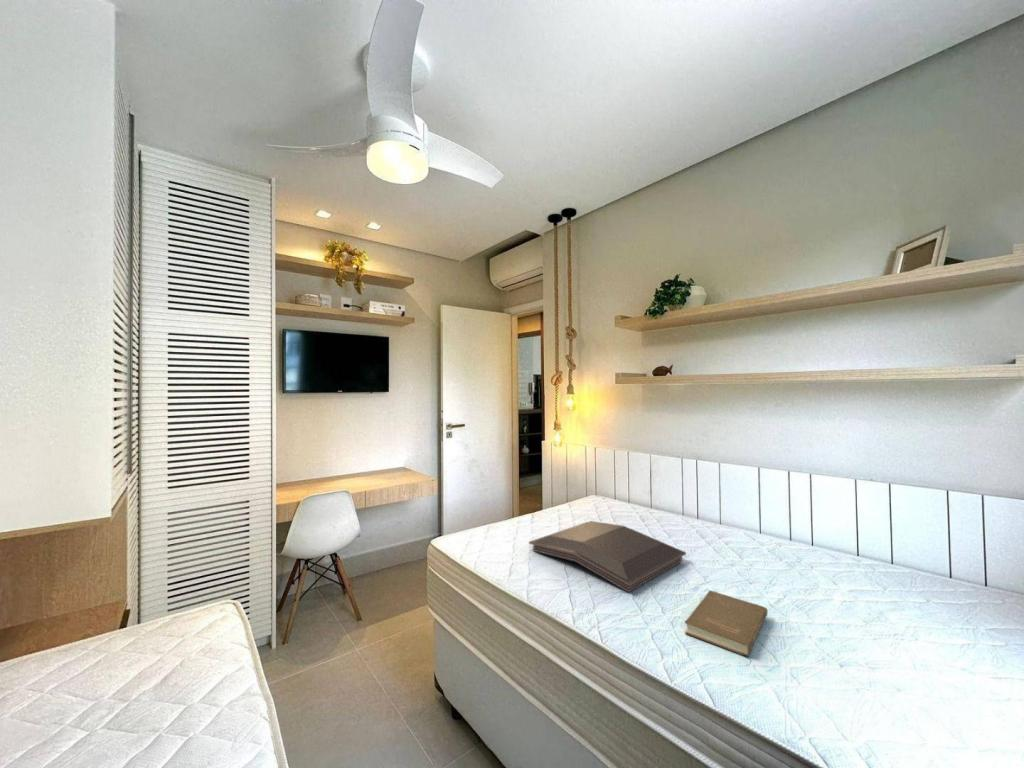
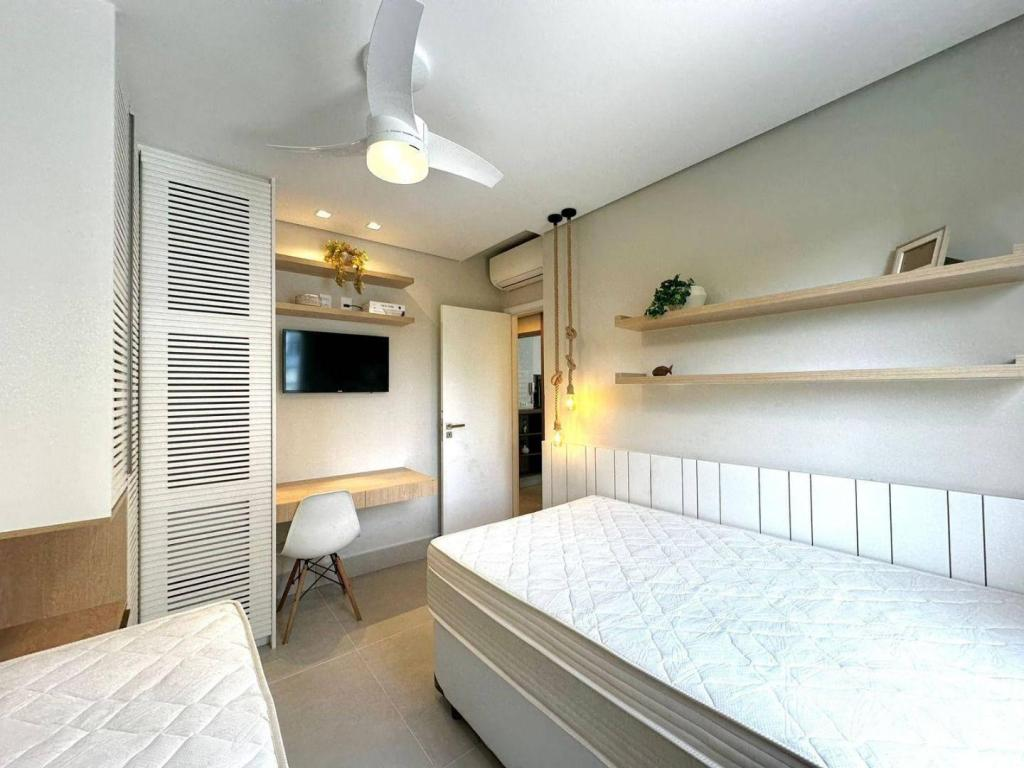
- serving tray (604, 544)
- book (727, 619)
